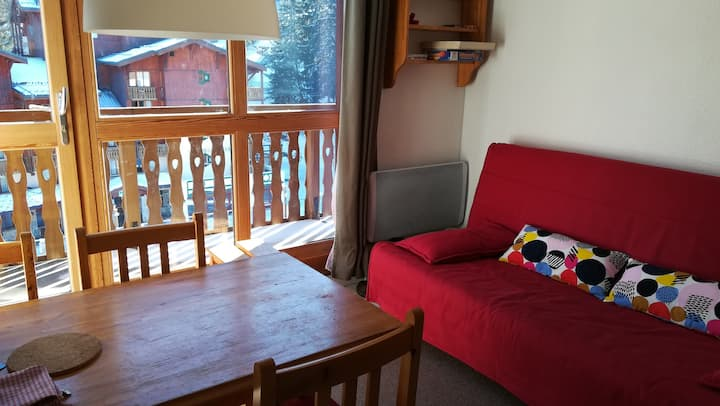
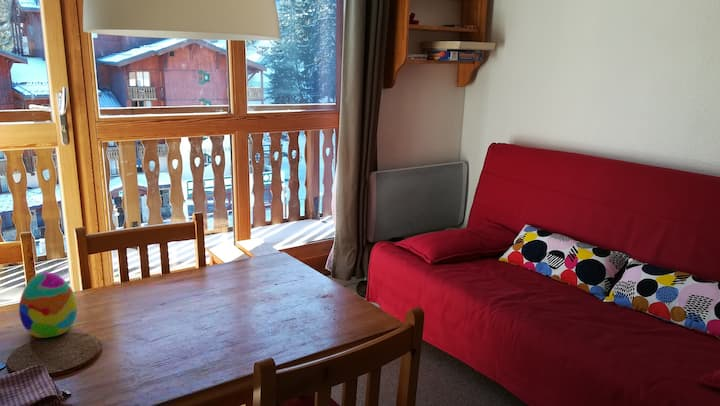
+ decorative egg (47, 302)
